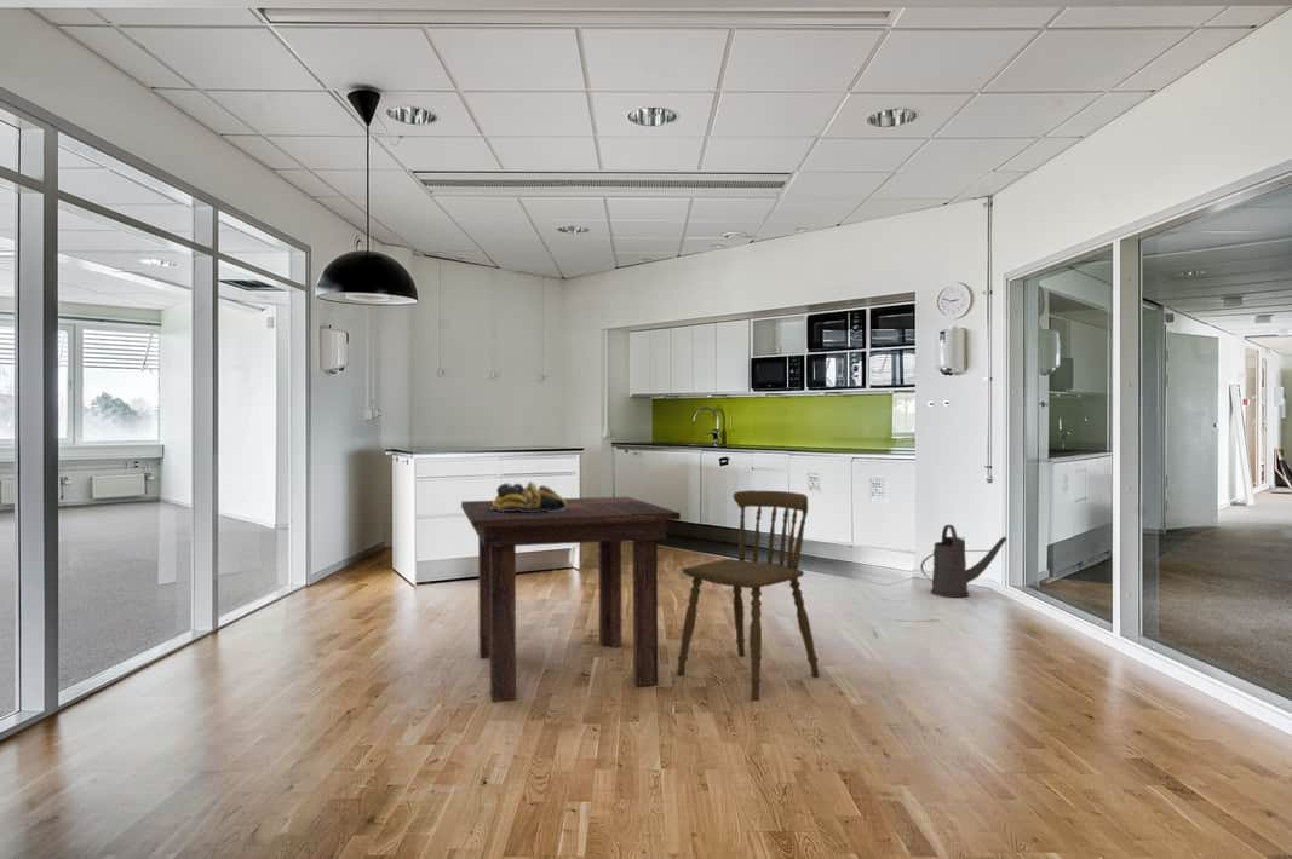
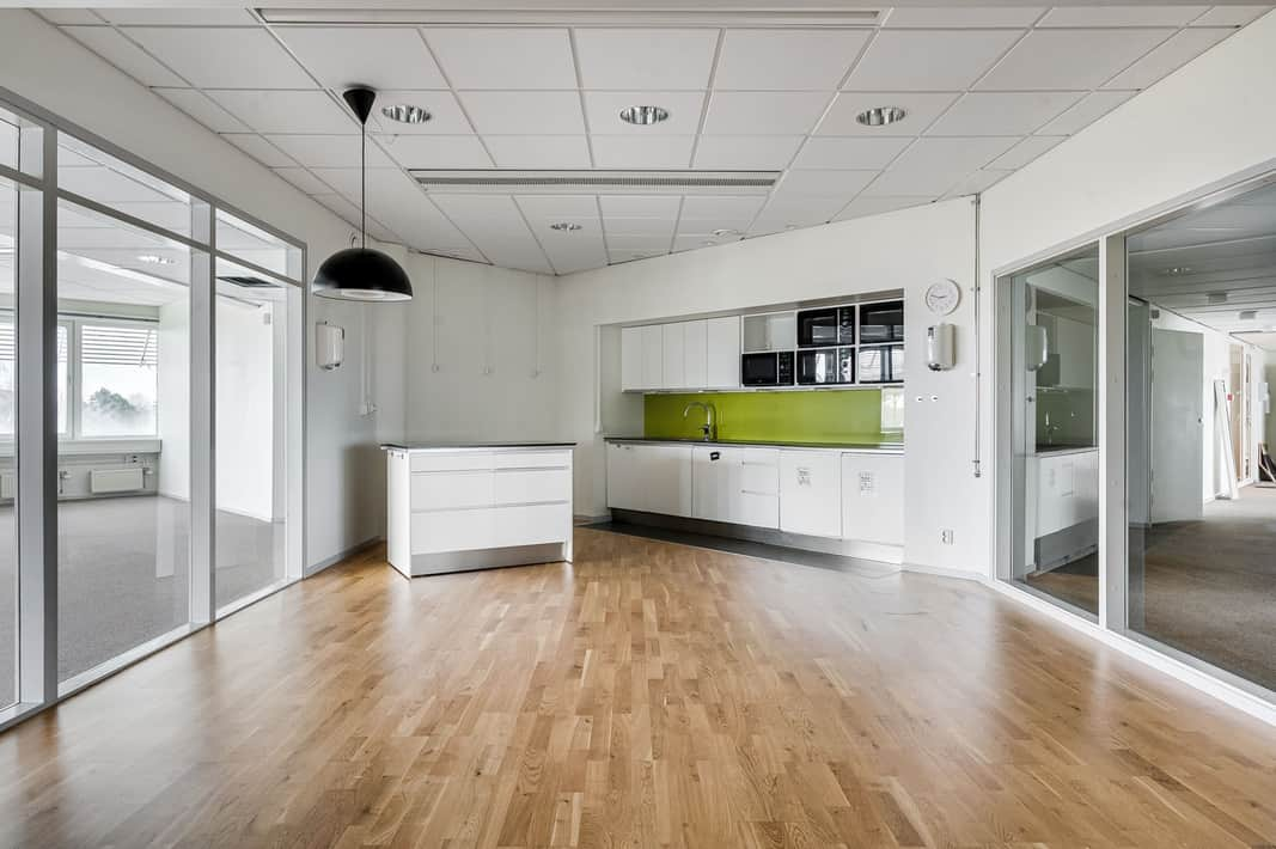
- dining chair (747, 584)
- fruit bowl (528, 495)
- watering can (963, 559)
- dining table (599, 587)
